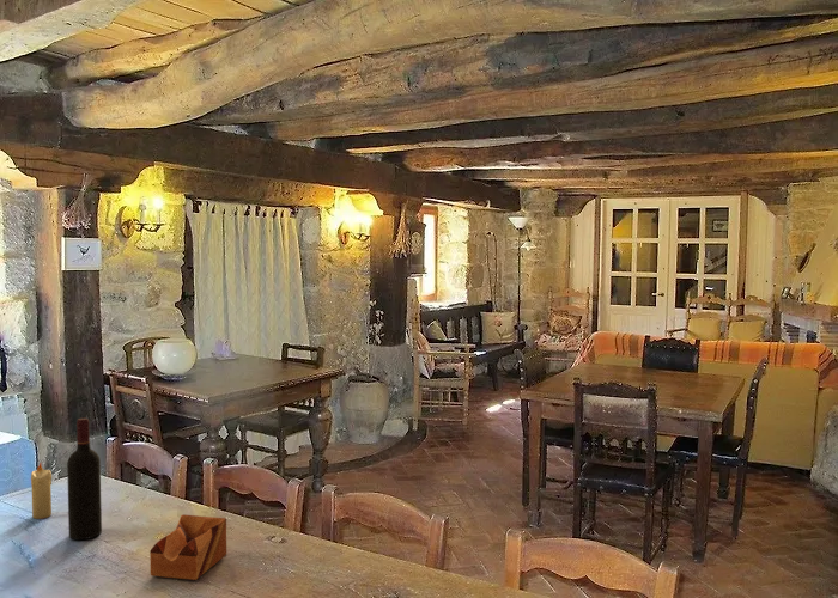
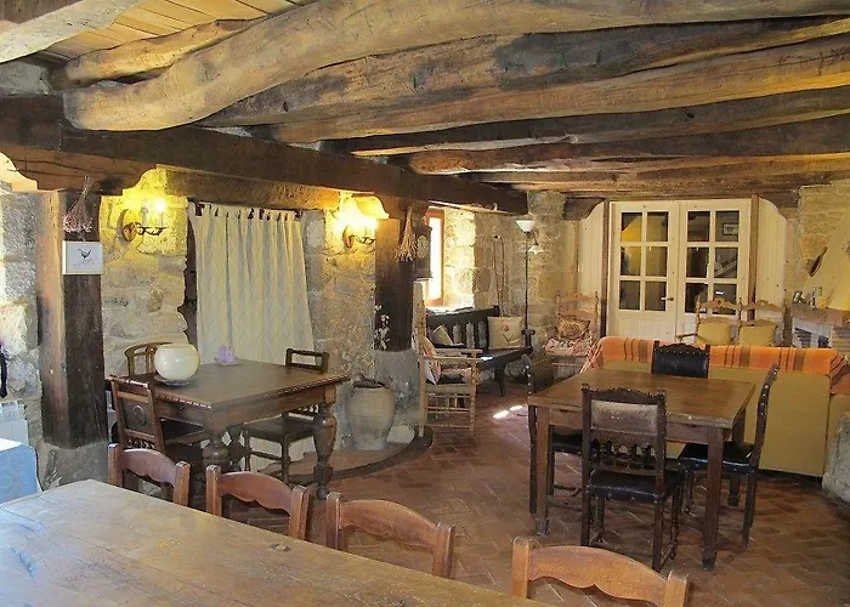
- wooden bowl (189, 545)
- wine bottle (84, 476)
- candle (41, 488)
